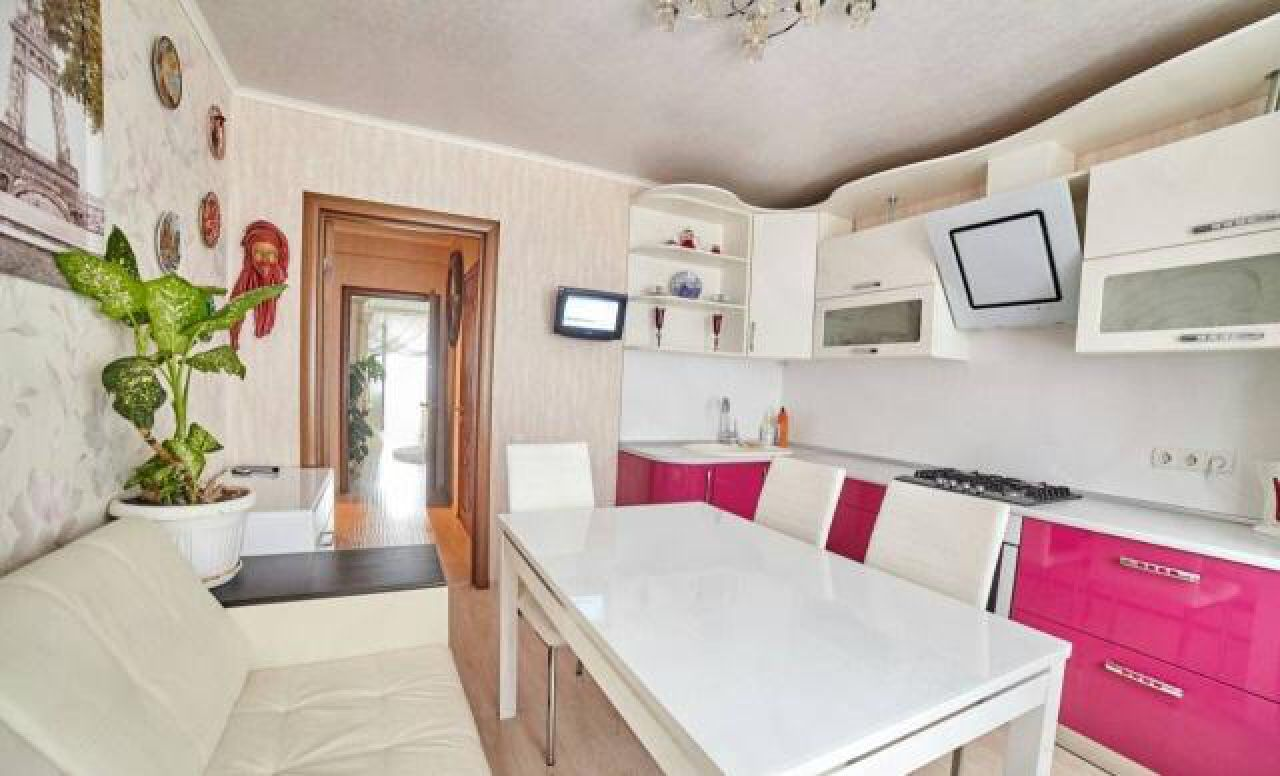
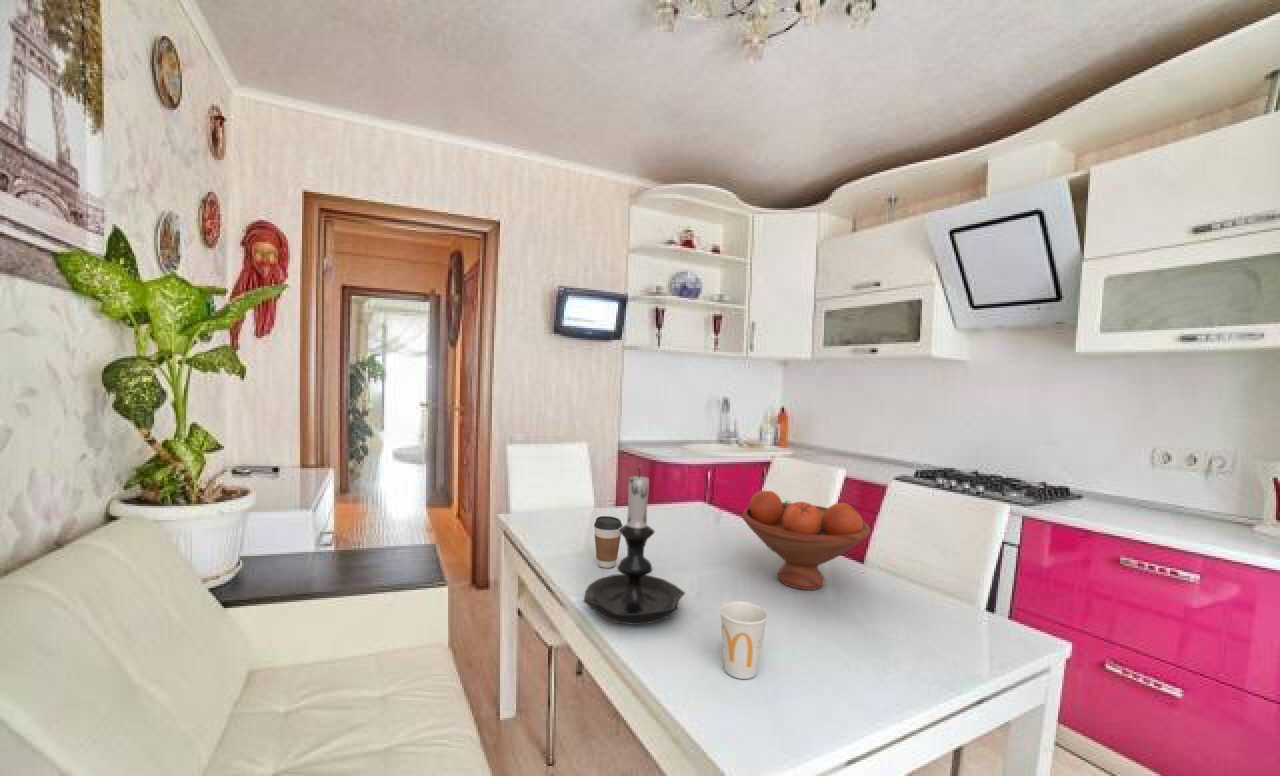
+ fruit bowl (803, 537)
+ coffee cup (607, 541)
+ cup (742, 640)
+ candle holder (635, 539)
